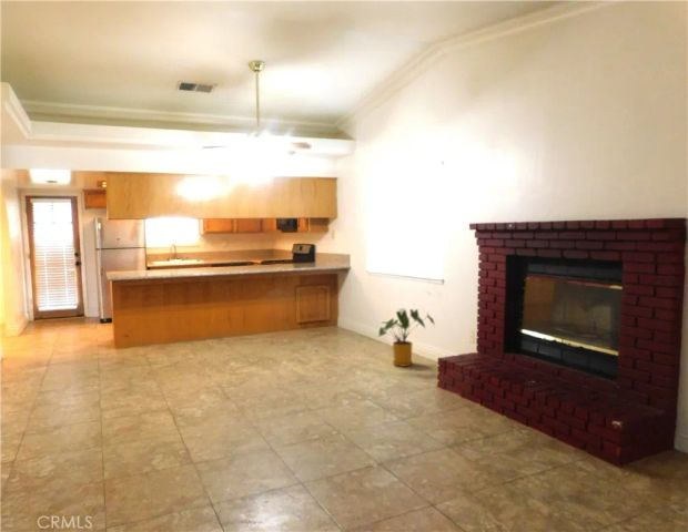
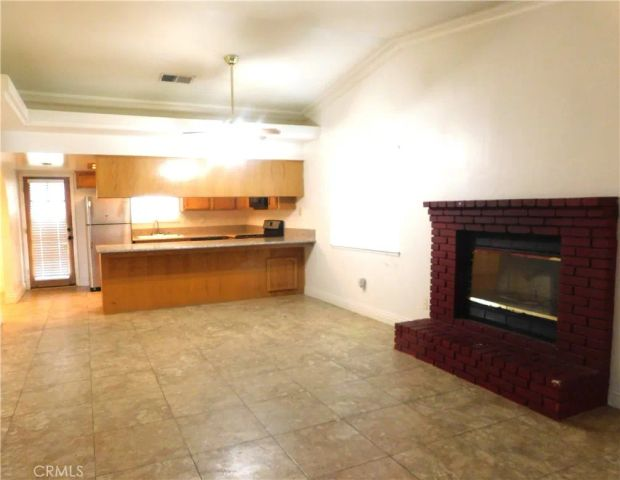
- house plant (403, 337)
